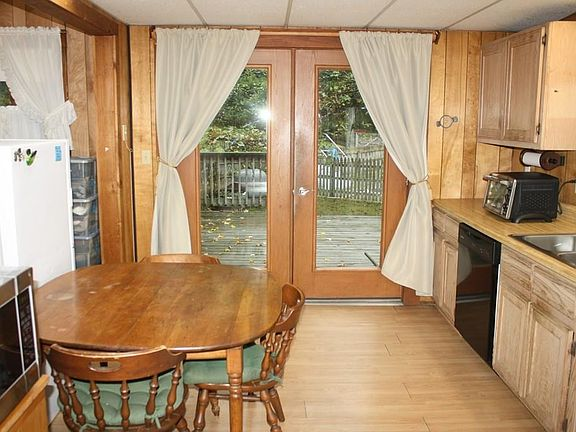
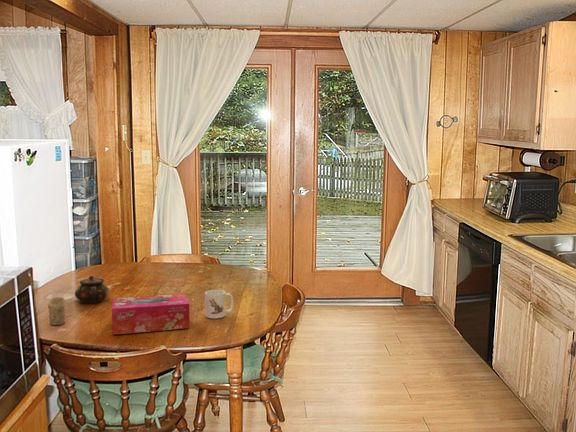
+ teapot (92, 287)
+ tissue box (150, 313)
+ mug (219, 303)
+ candle (56, 311)
